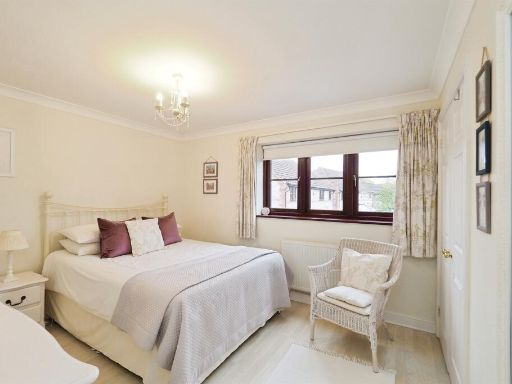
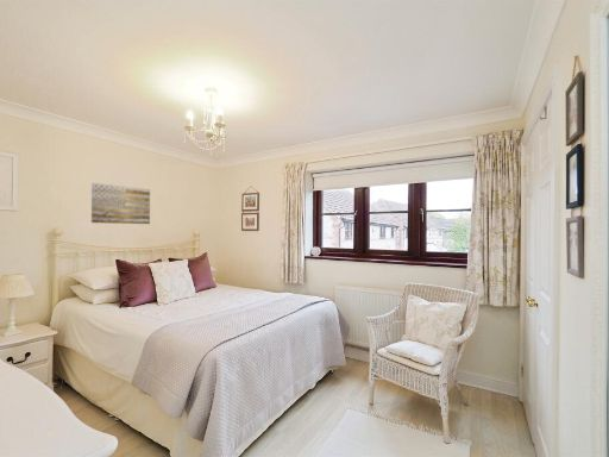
+ wall art (123, 205)
